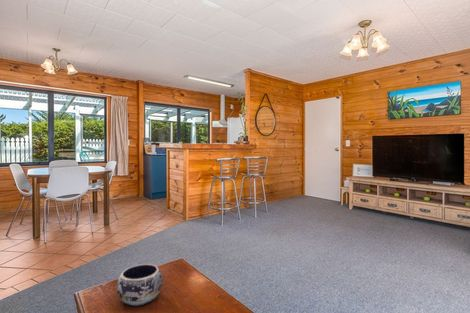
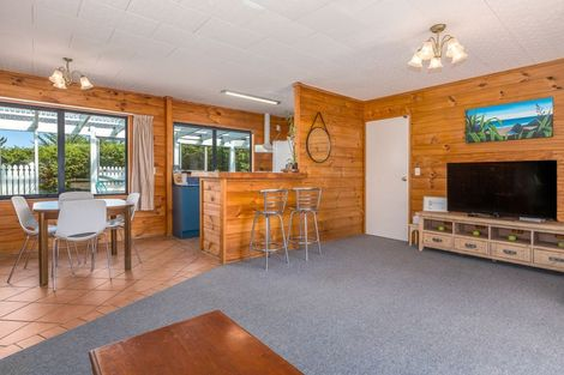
- decorative bowl (140, 283)
